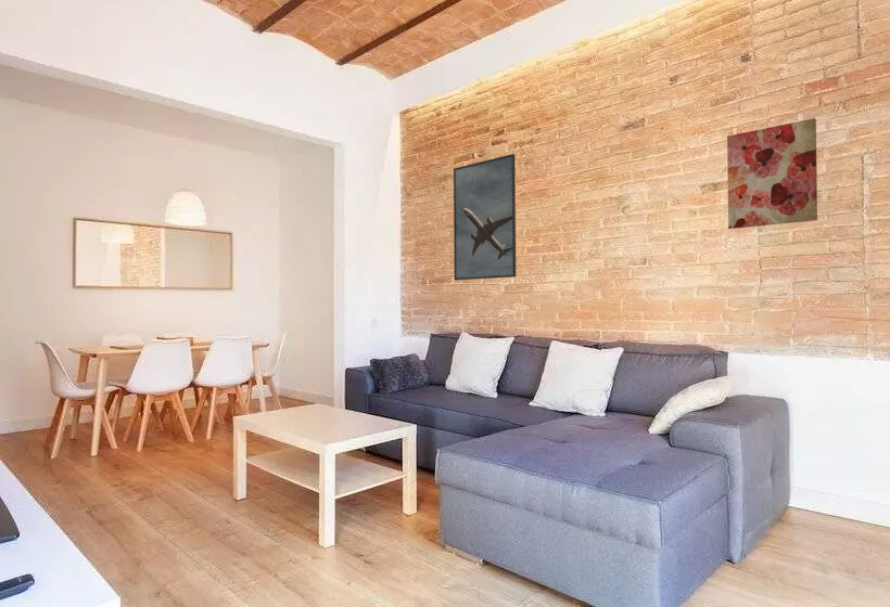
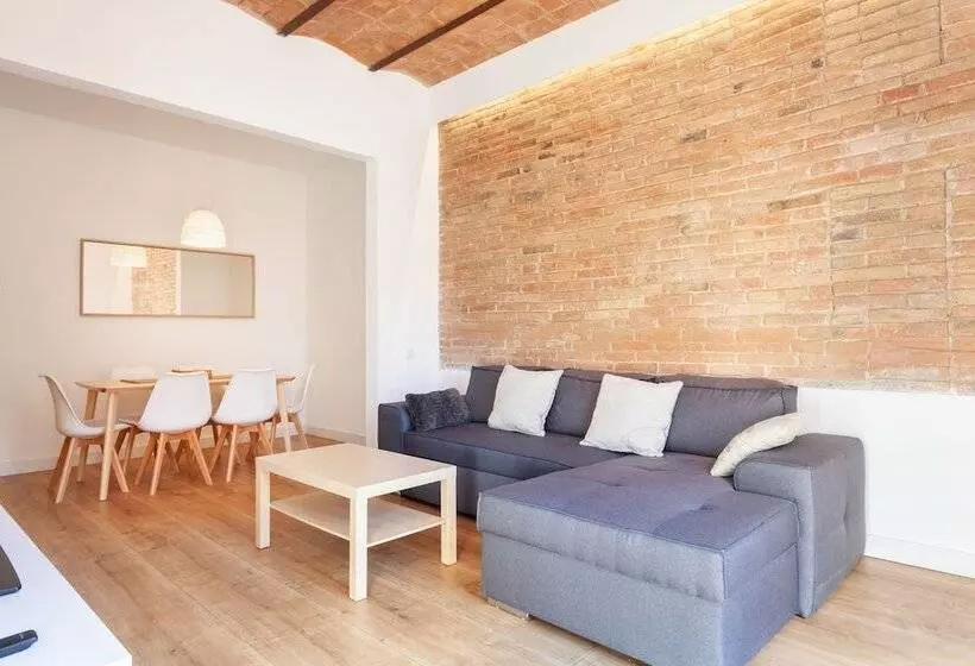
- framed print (483, 220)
- wall art (770, 176)
